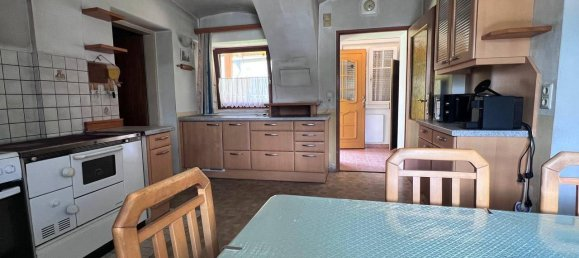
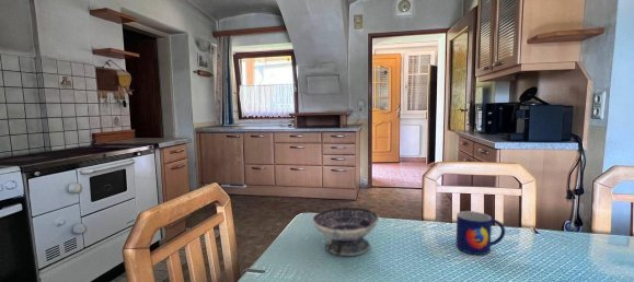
+ mug (480, 232)
+ bowl (345, 231)
